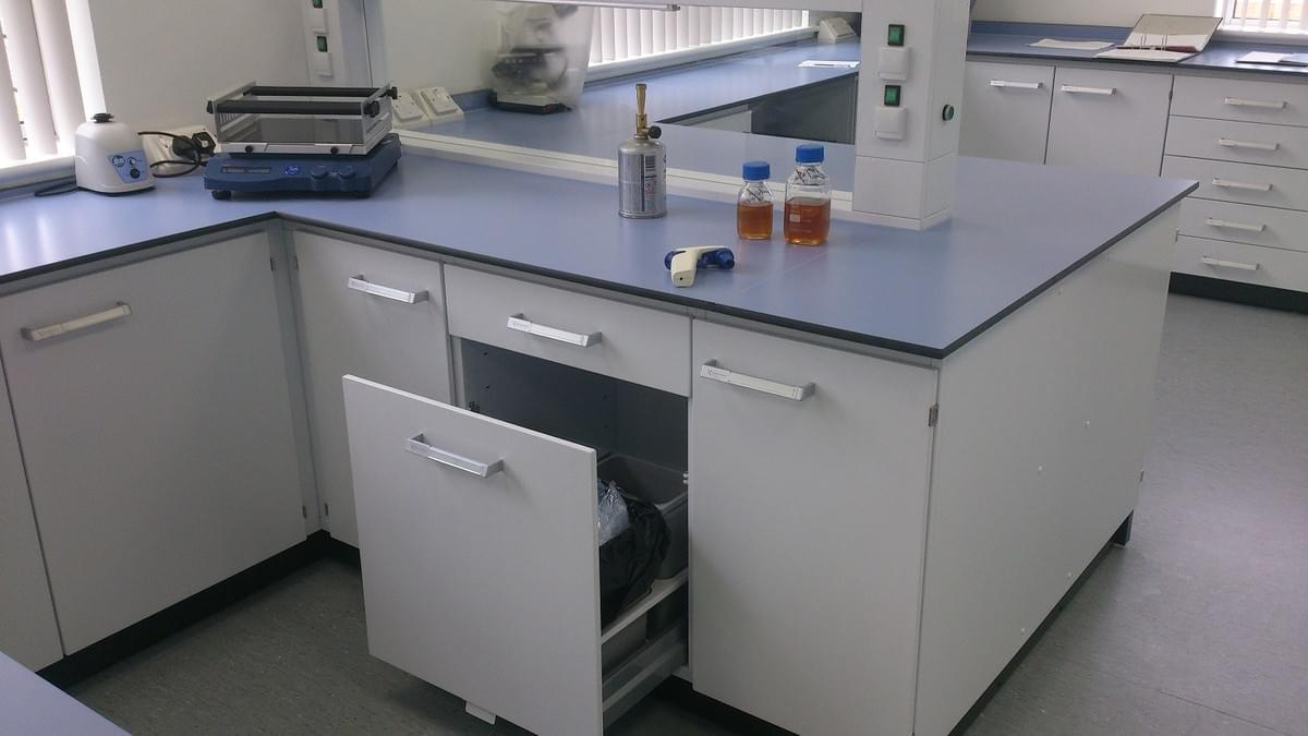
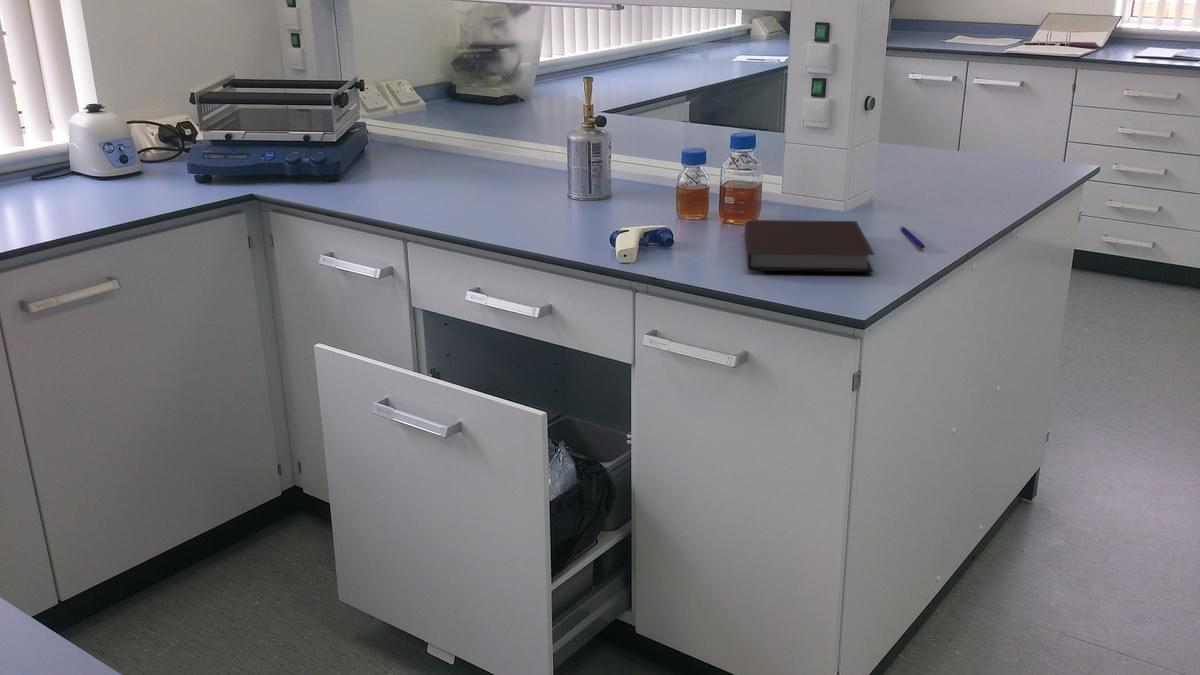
+ pen (911, 236)
+ notebook (804, 244)
